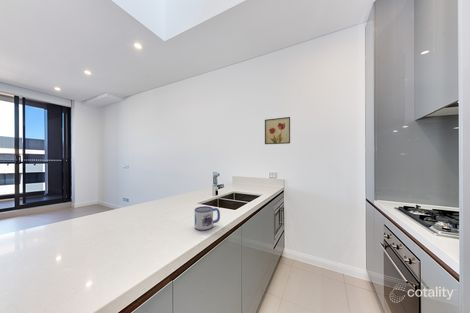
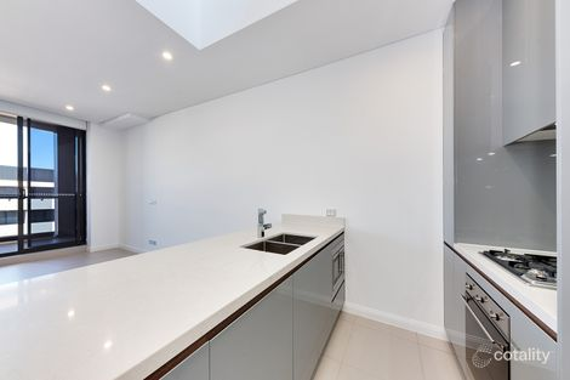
- mug (207, 217)
- wall art (277, 131)
